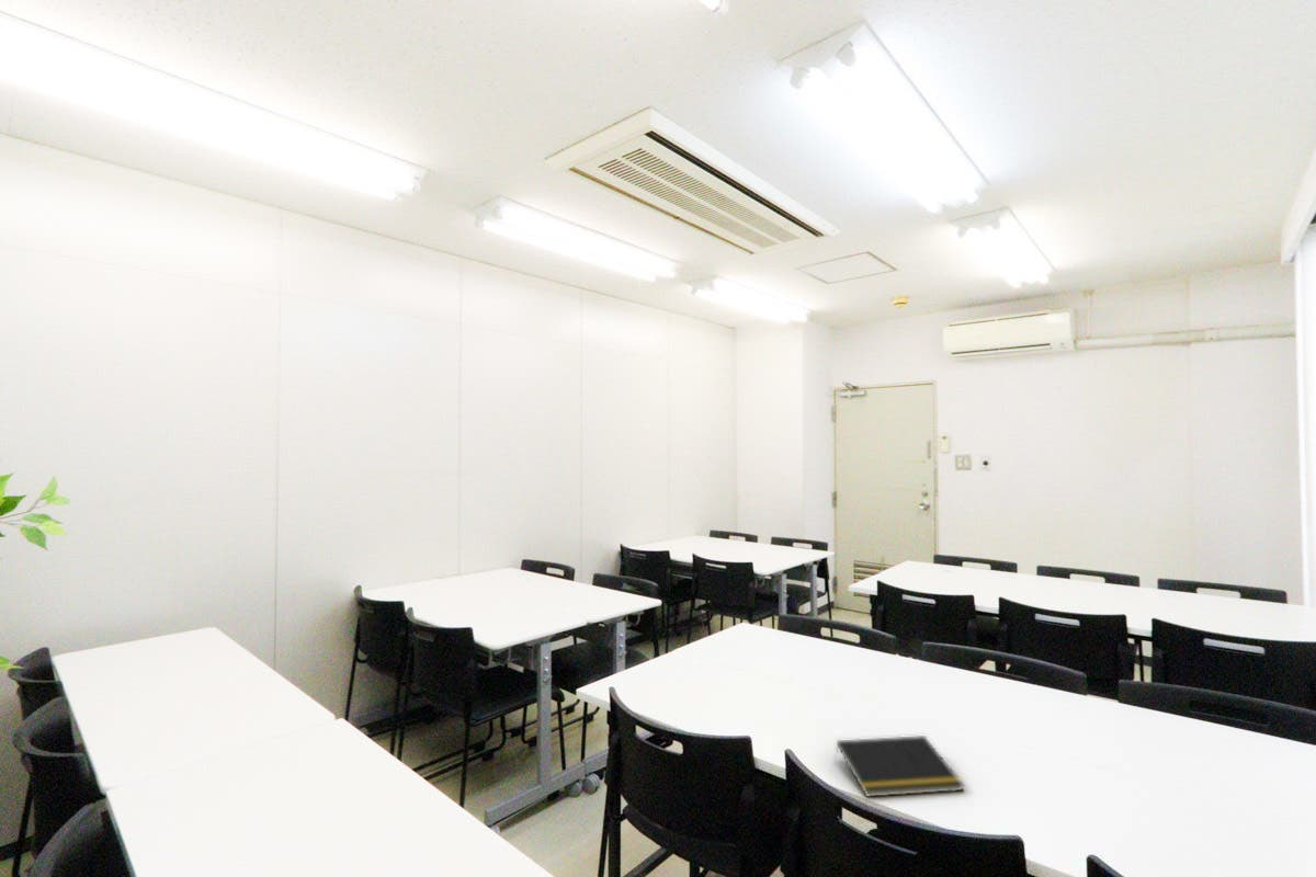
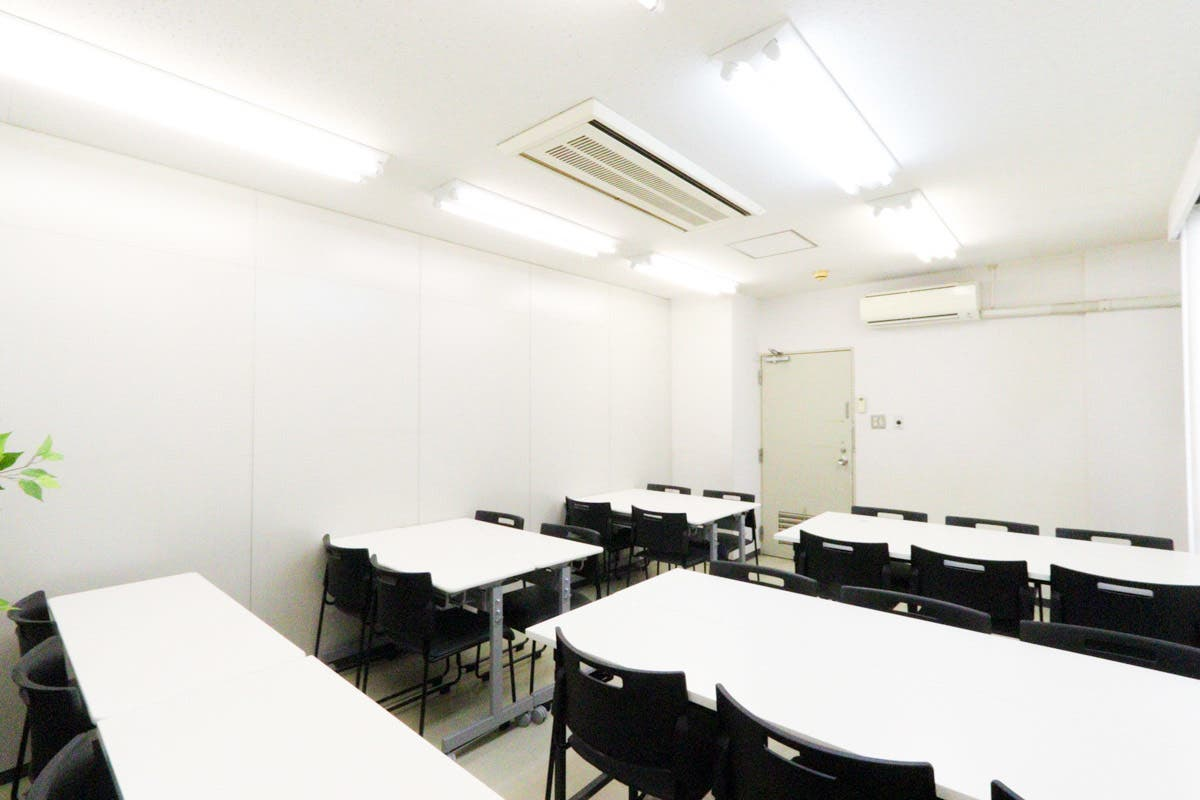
- notepad (897, 764)
